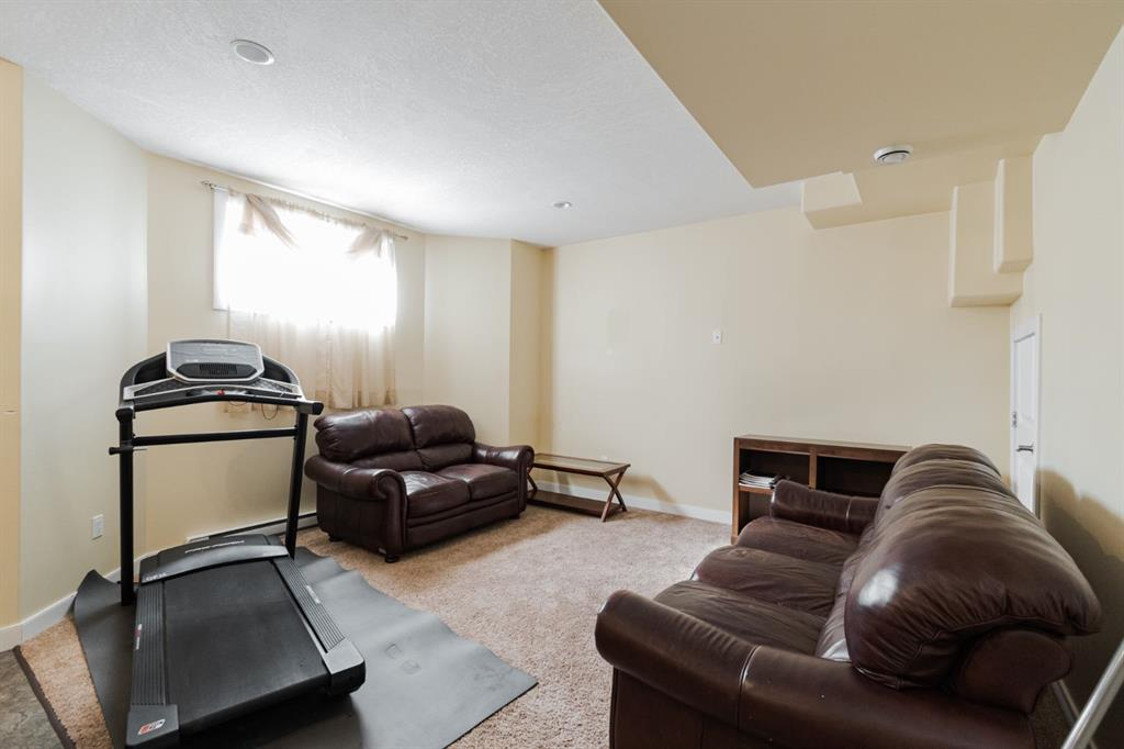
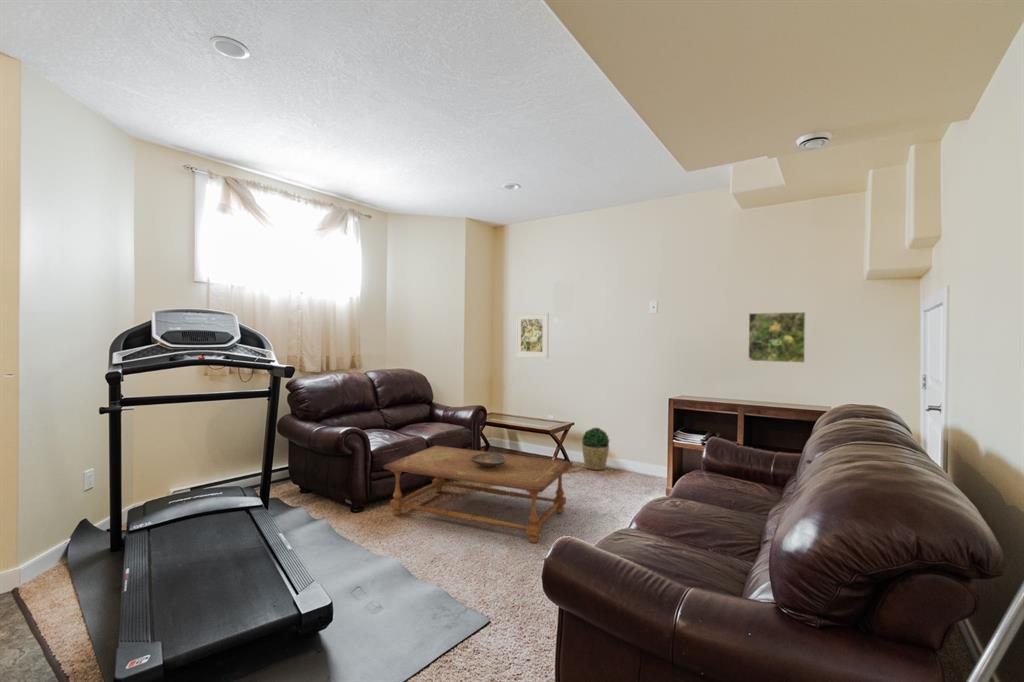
+ coffee table (479, 488)
+ potted plant (595, 447)
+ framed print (531, 335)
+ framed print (776, 337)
+ decorative bowl (487, 461)
